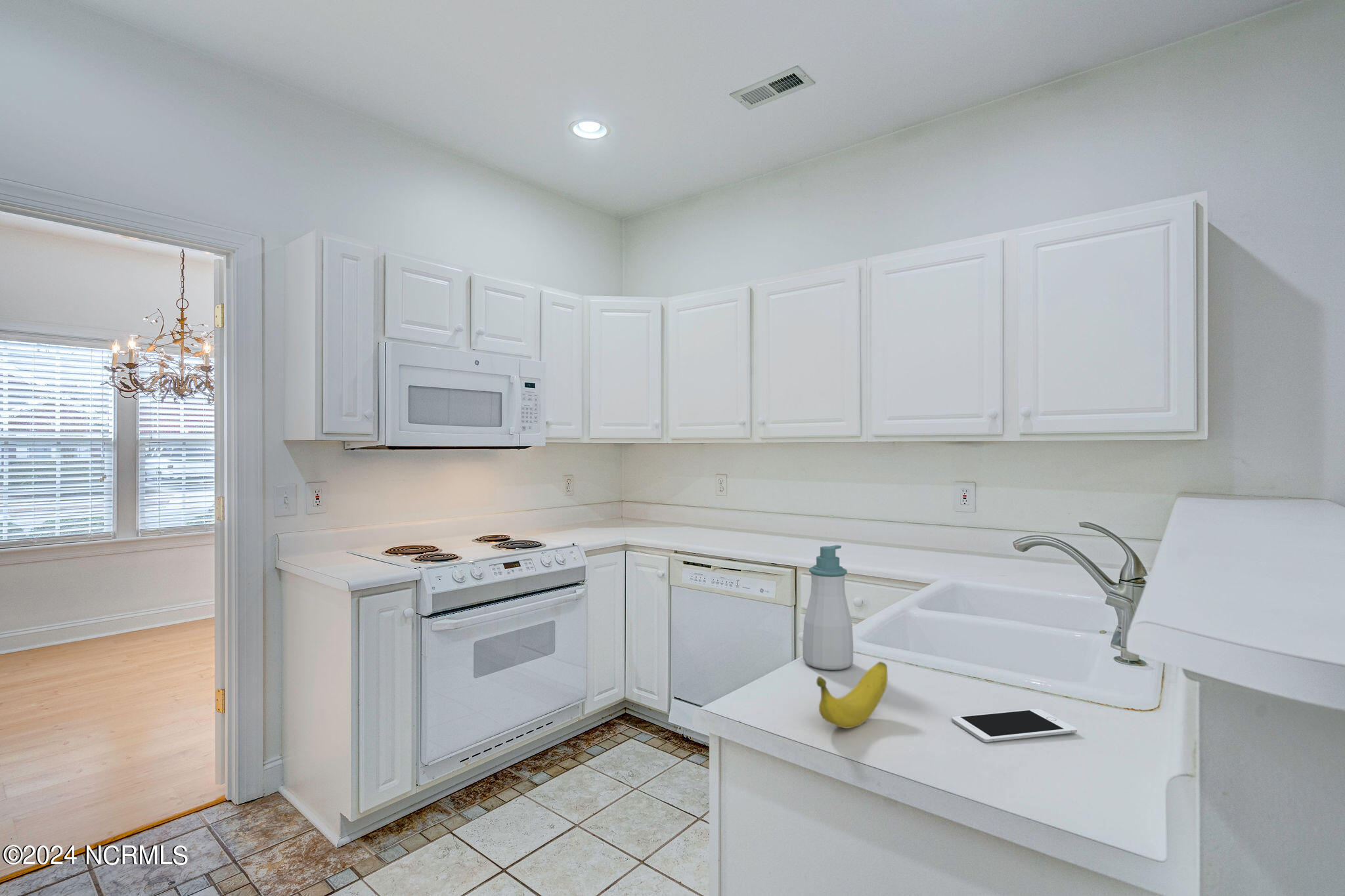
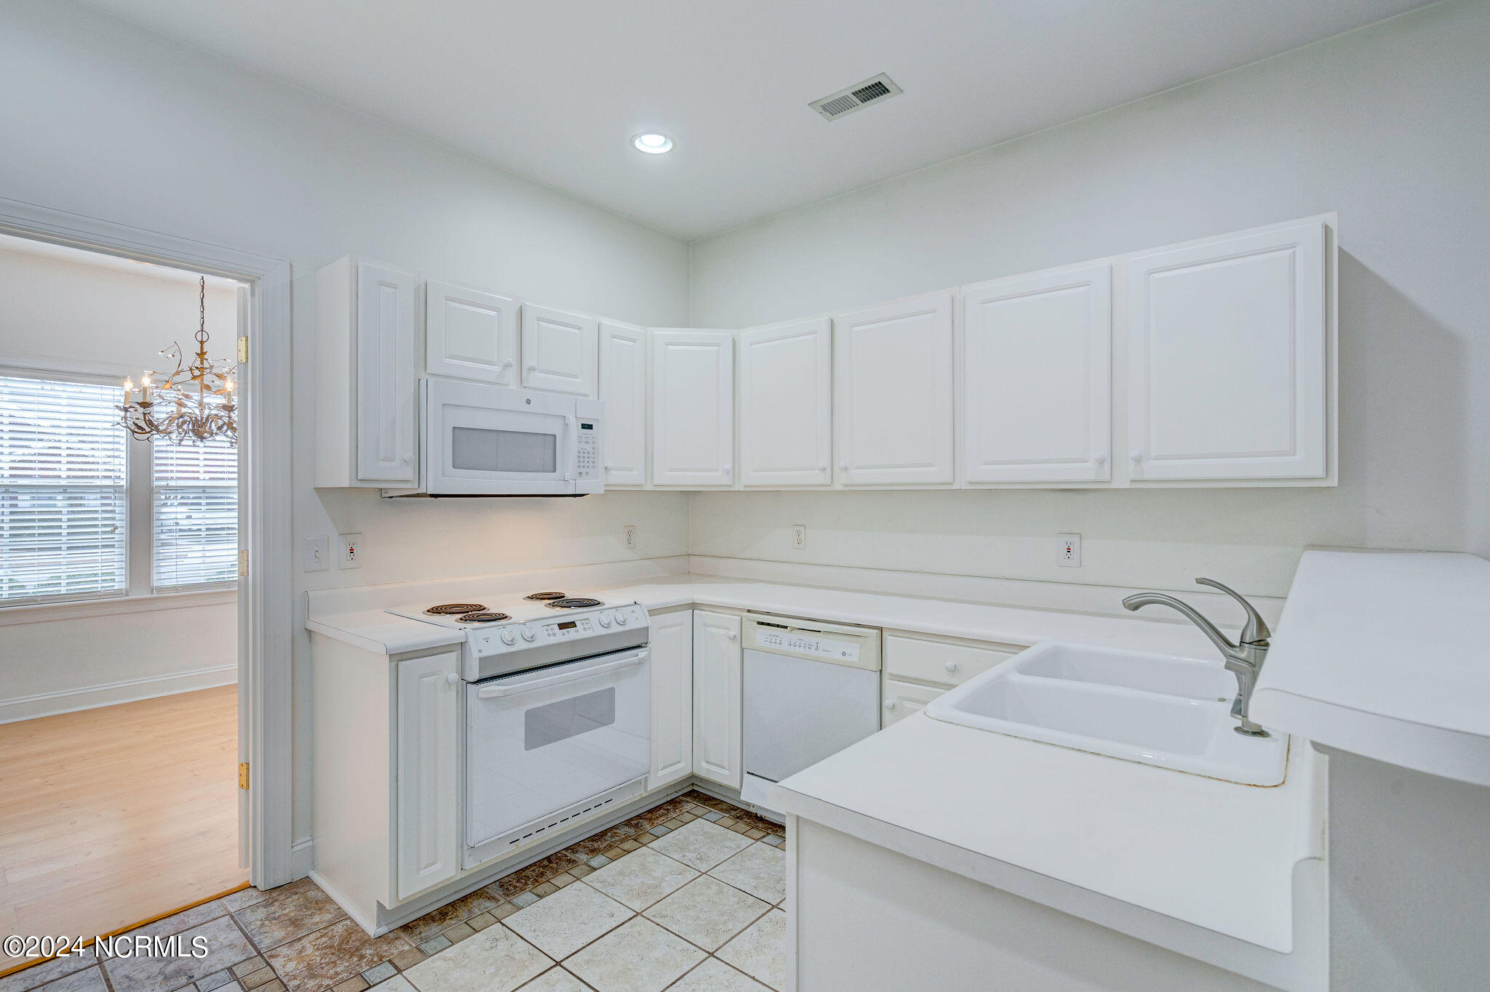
- banana (851, 692)
- soap bottle (827, 605)
- cell phone (1013, 725)
